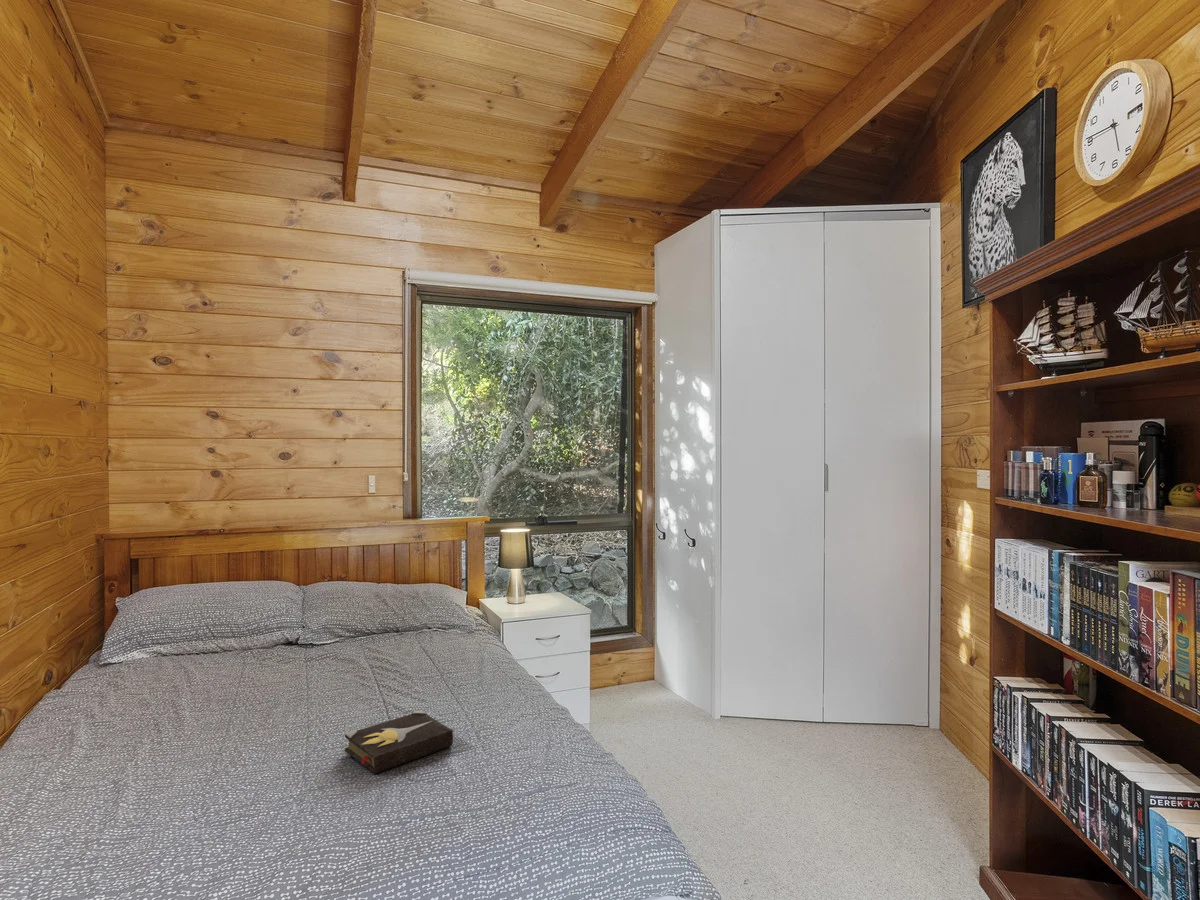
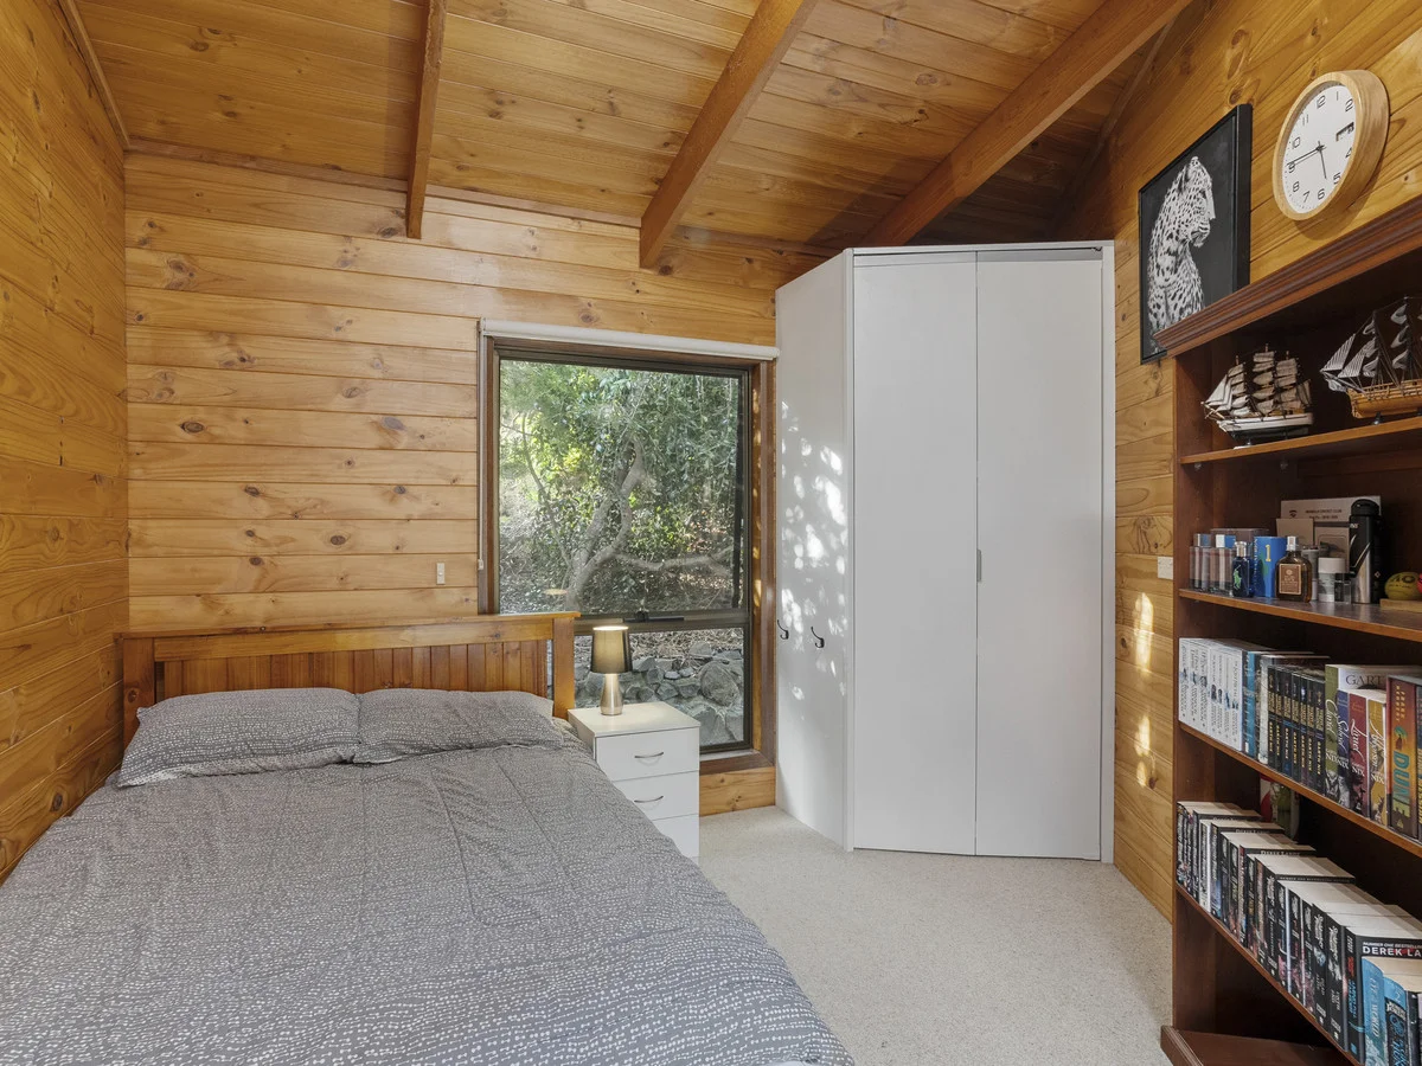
- hardback book (399, 738)
